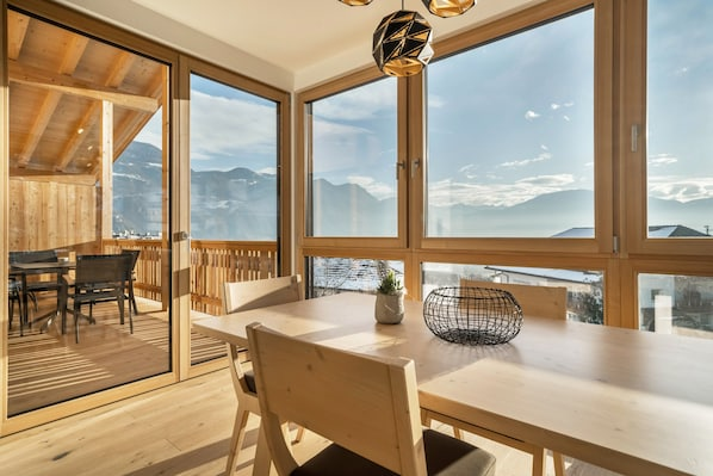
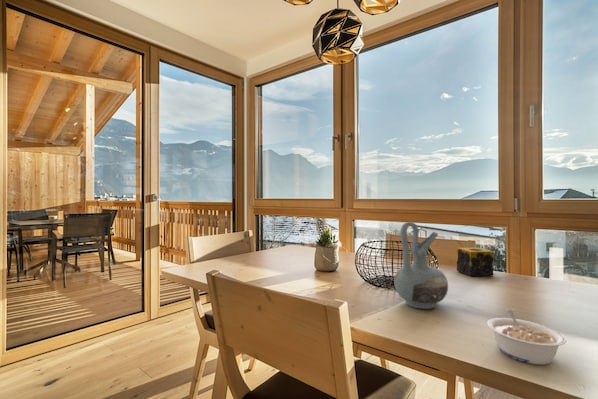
+ legume (521, 338)
+ candle (474, 261)
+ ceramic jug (420, 262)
